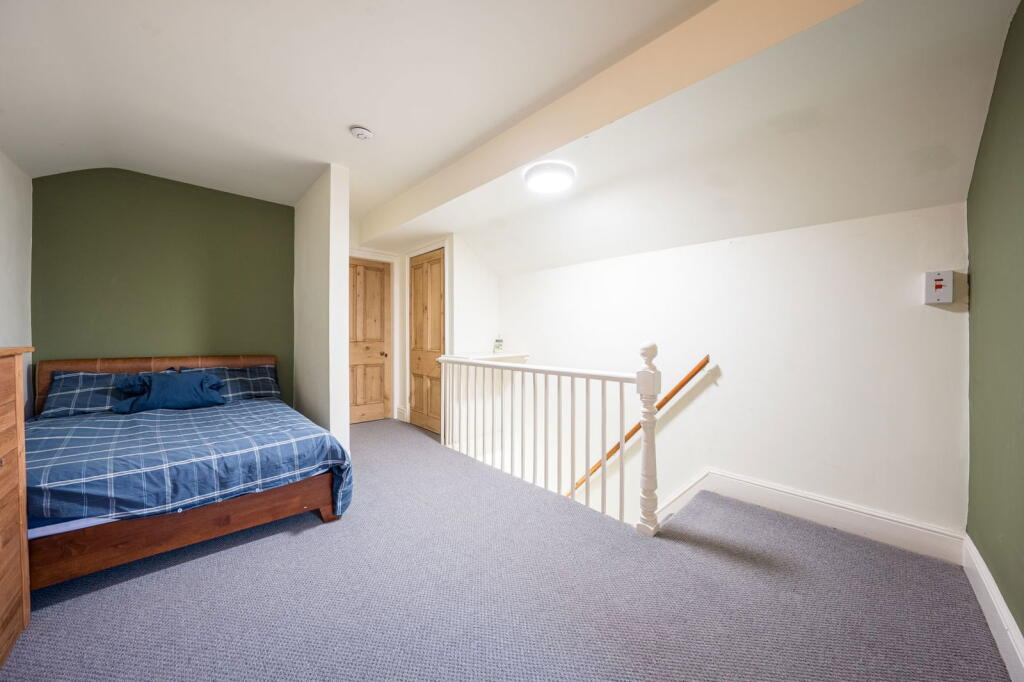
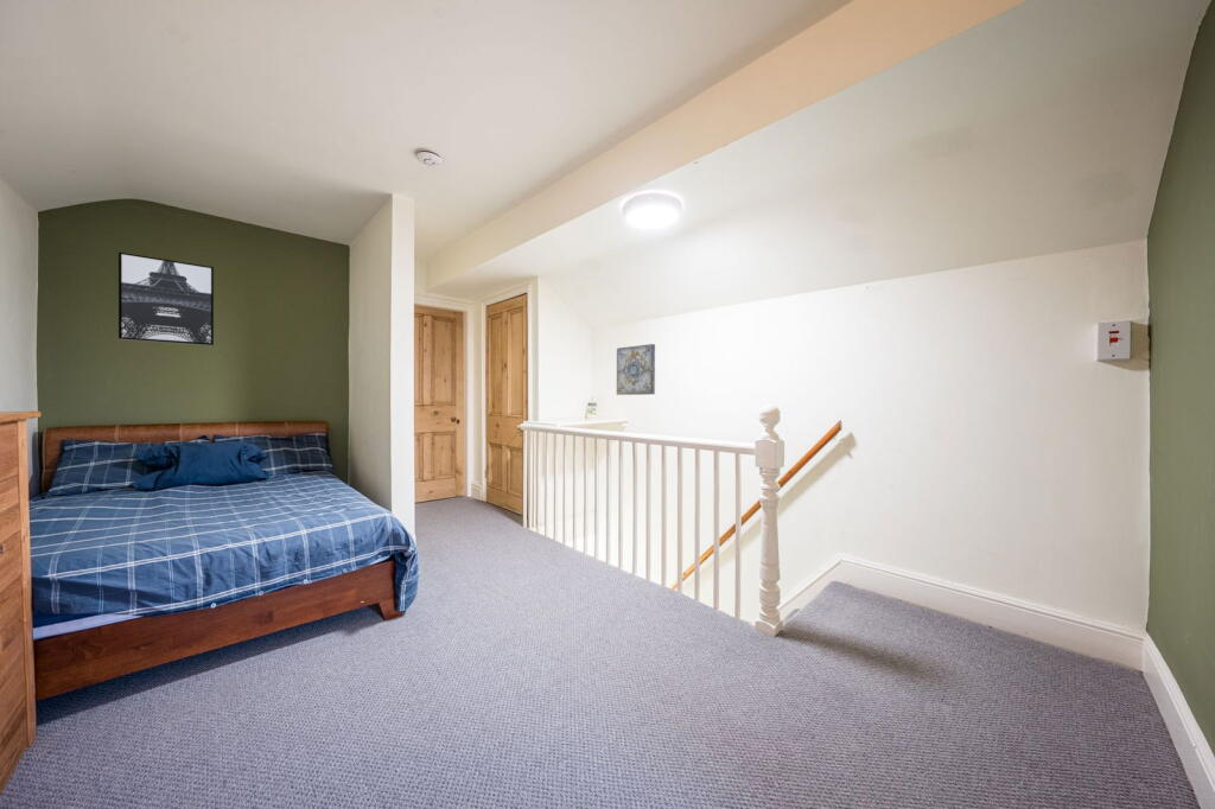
+ wall art (168, 301)
+ wall art (635, 370)
